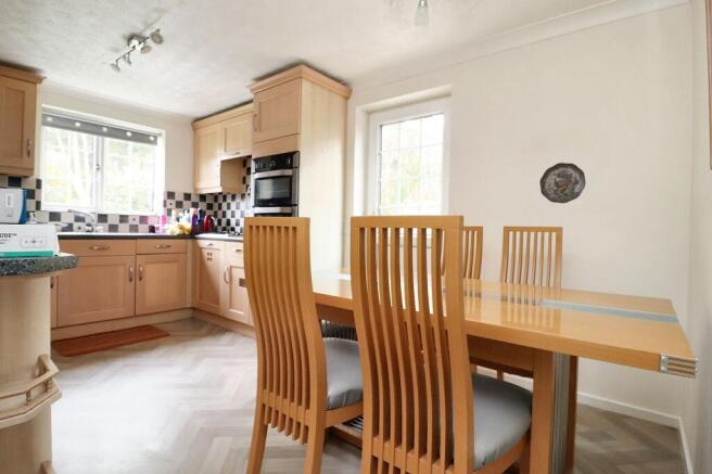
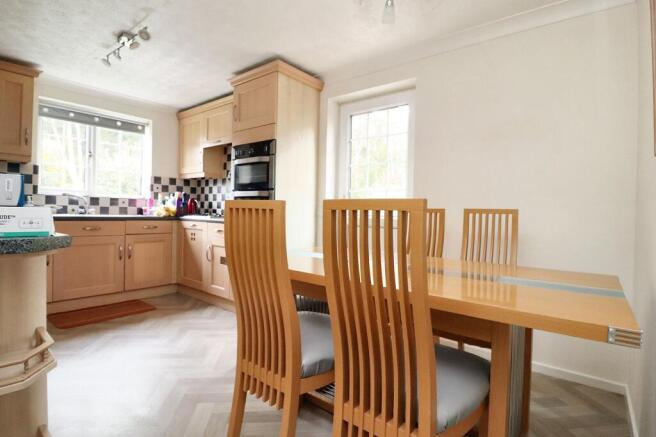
- decorative plate (562, 182)
